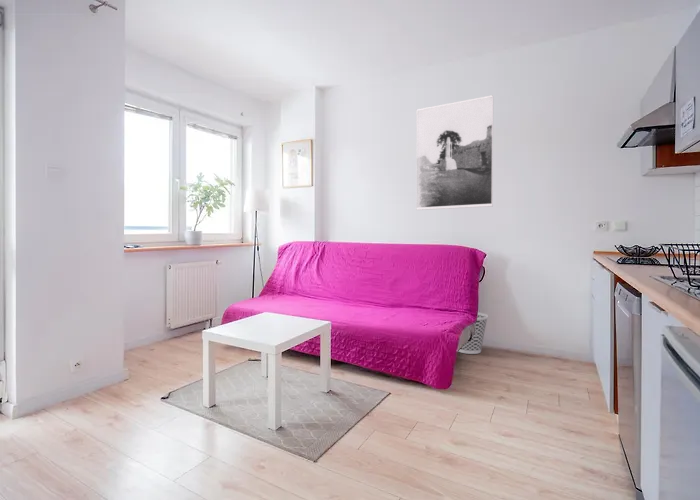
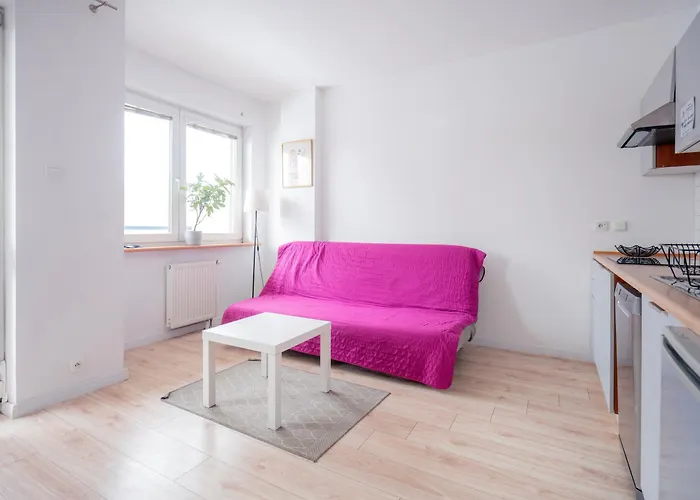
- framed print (452, 155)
- wastebasket (473, 335)
